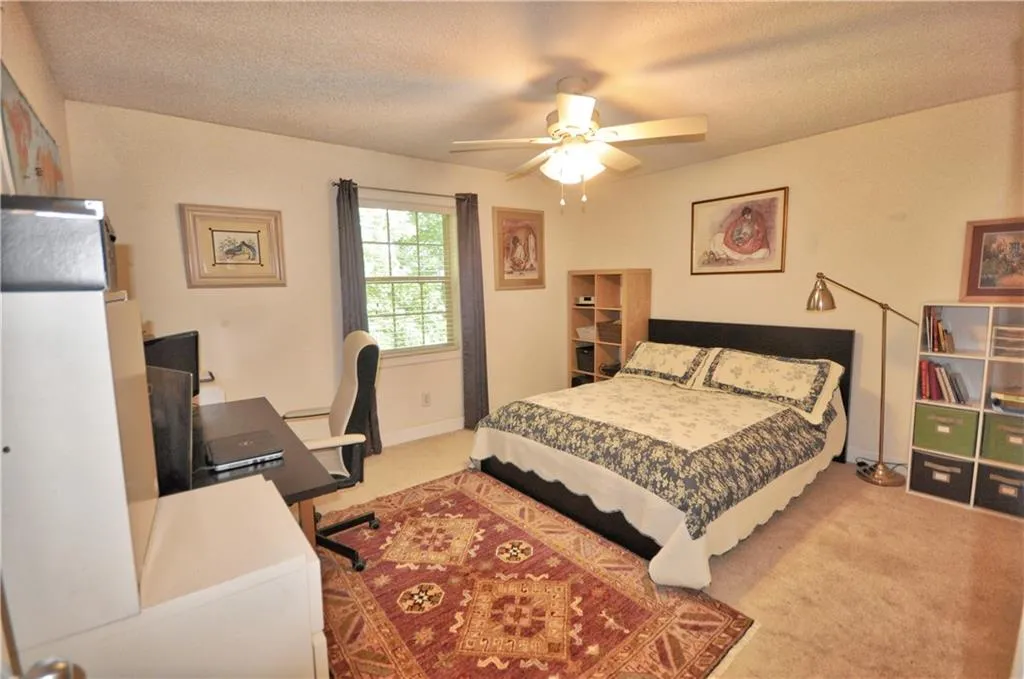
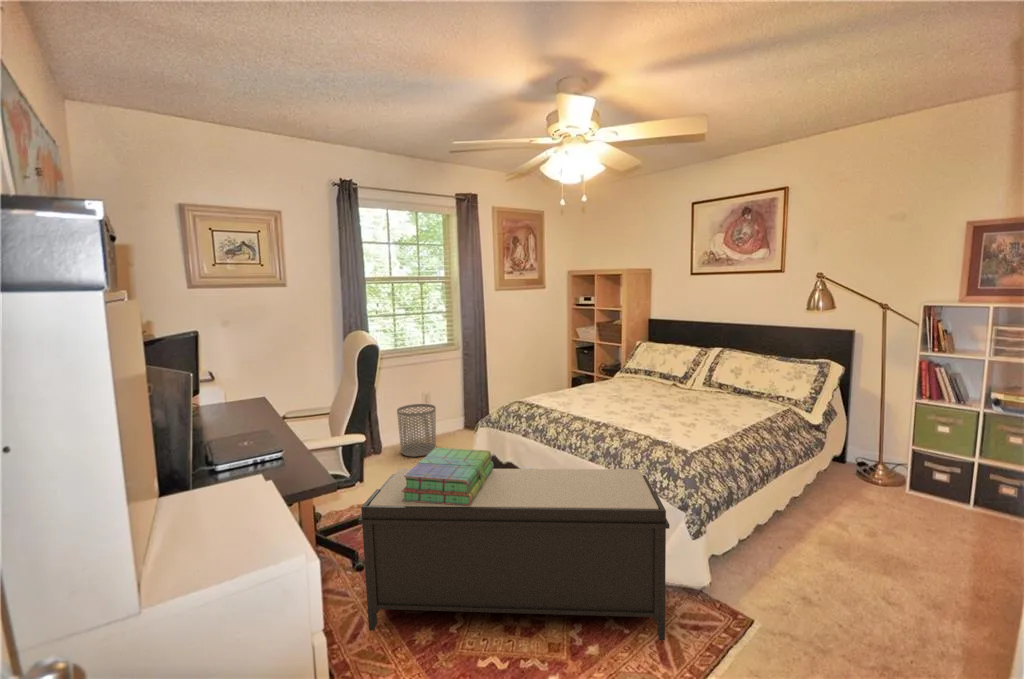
+ waste bin (417, 429)
+ stack of books (450, 472)
+ bench (514, 544)
